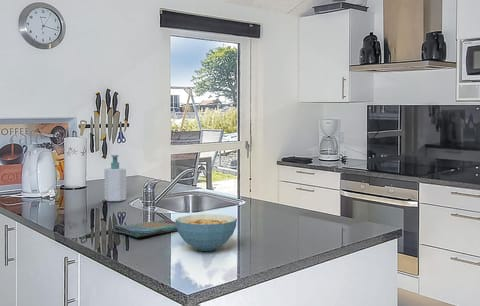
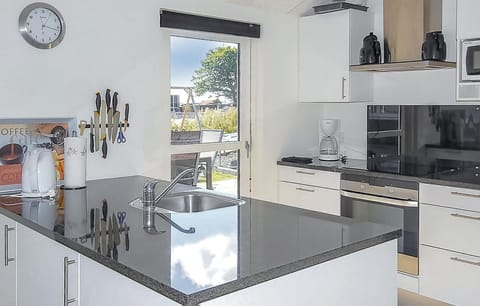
- cereal bowl (206, 234)
- soap bottle (115, 177)
- dish towel (151, 226)
